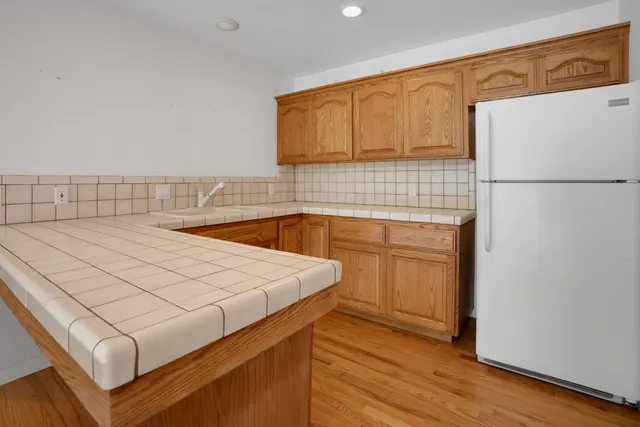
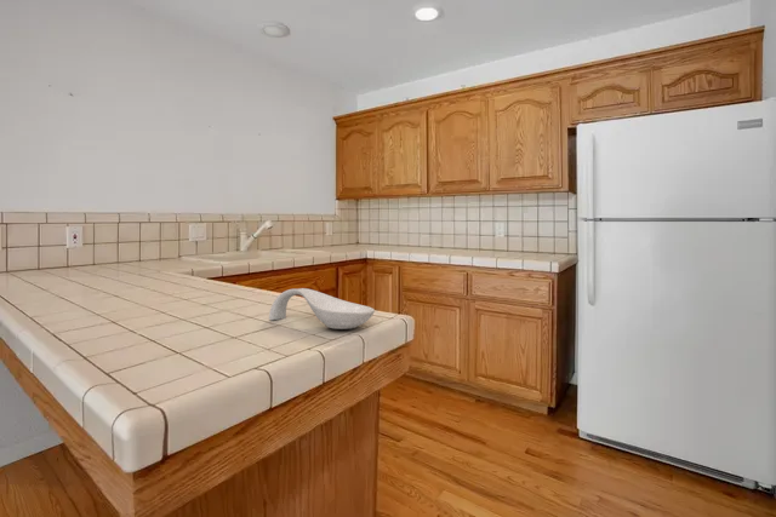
+ spoon rest (319, 306)
